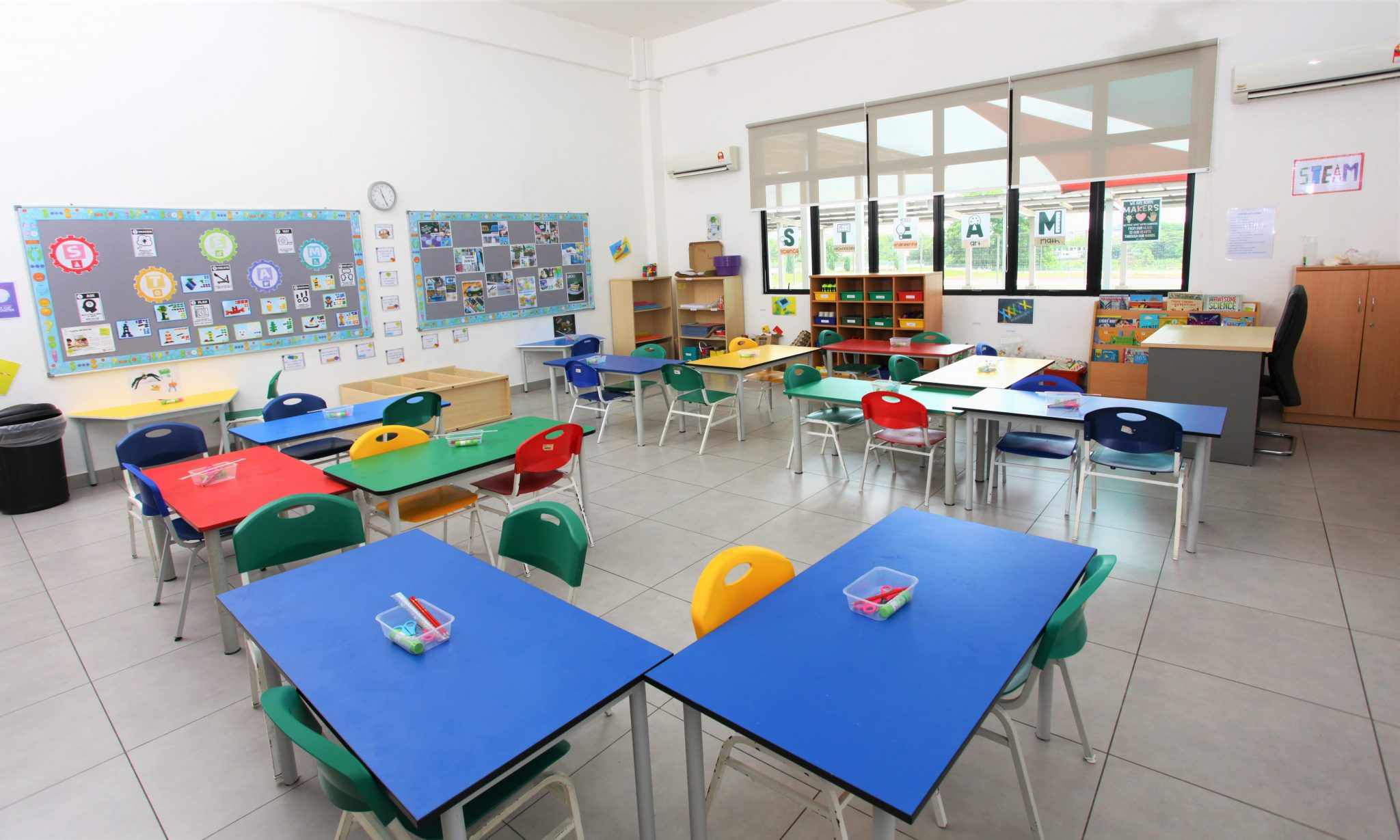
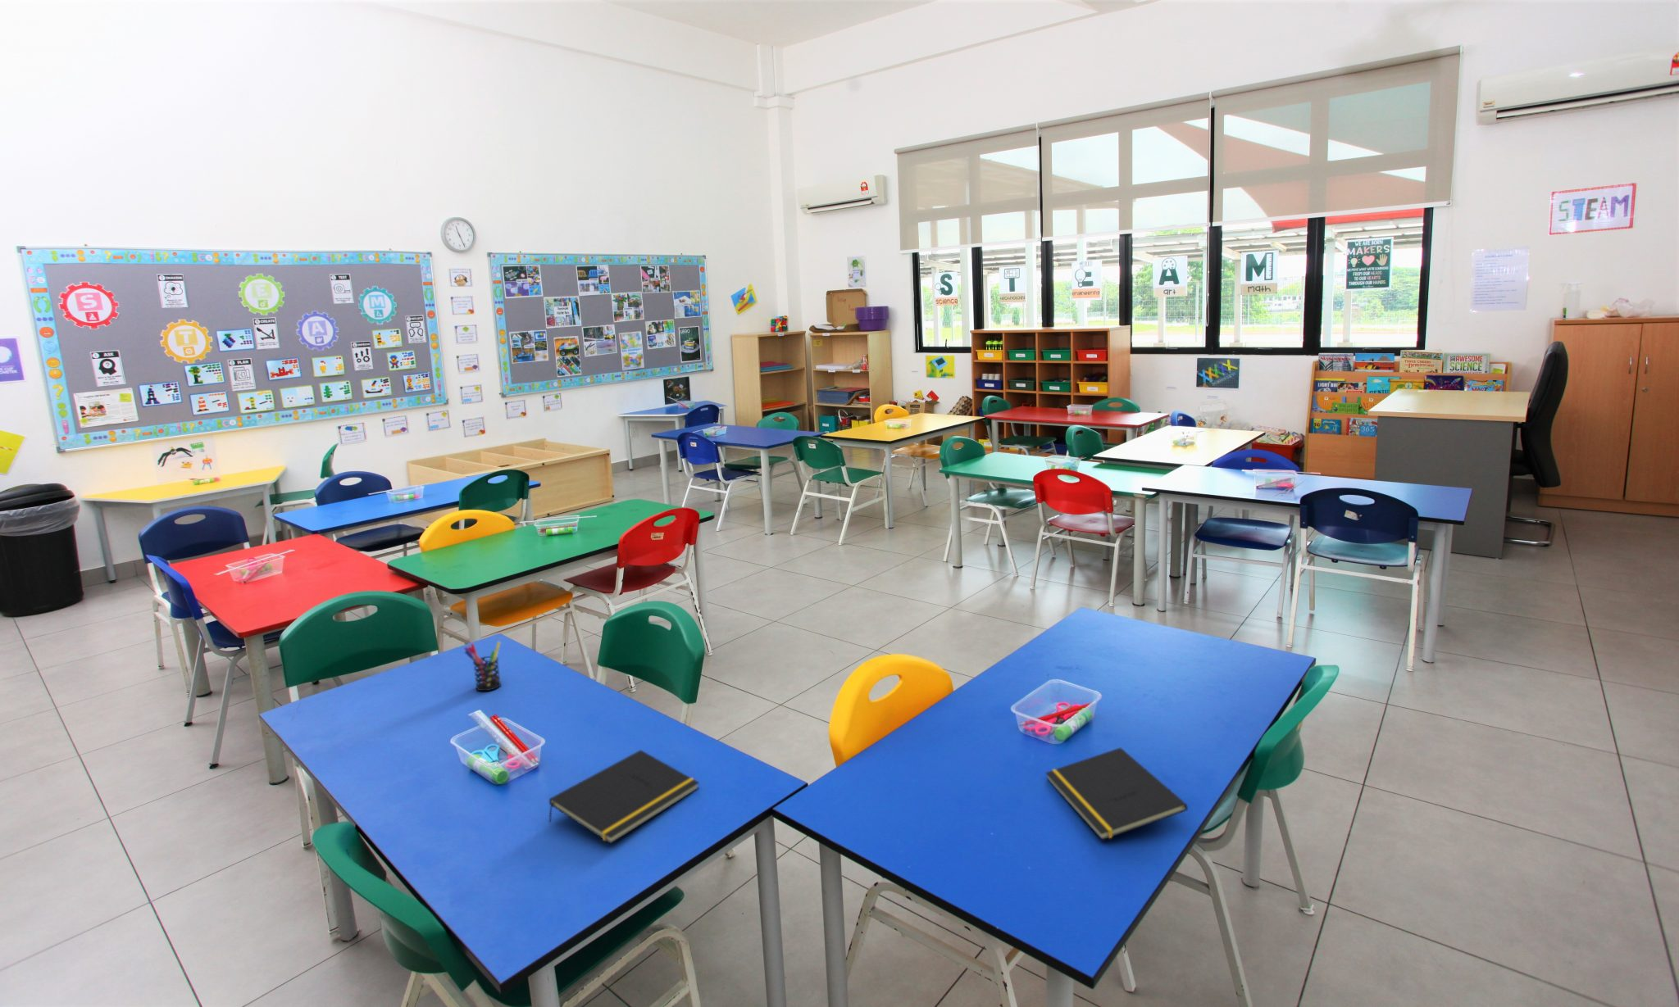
+ notepad (1112, 790)
+ pen holder (486, 664)
+ notepad (626, 792)
